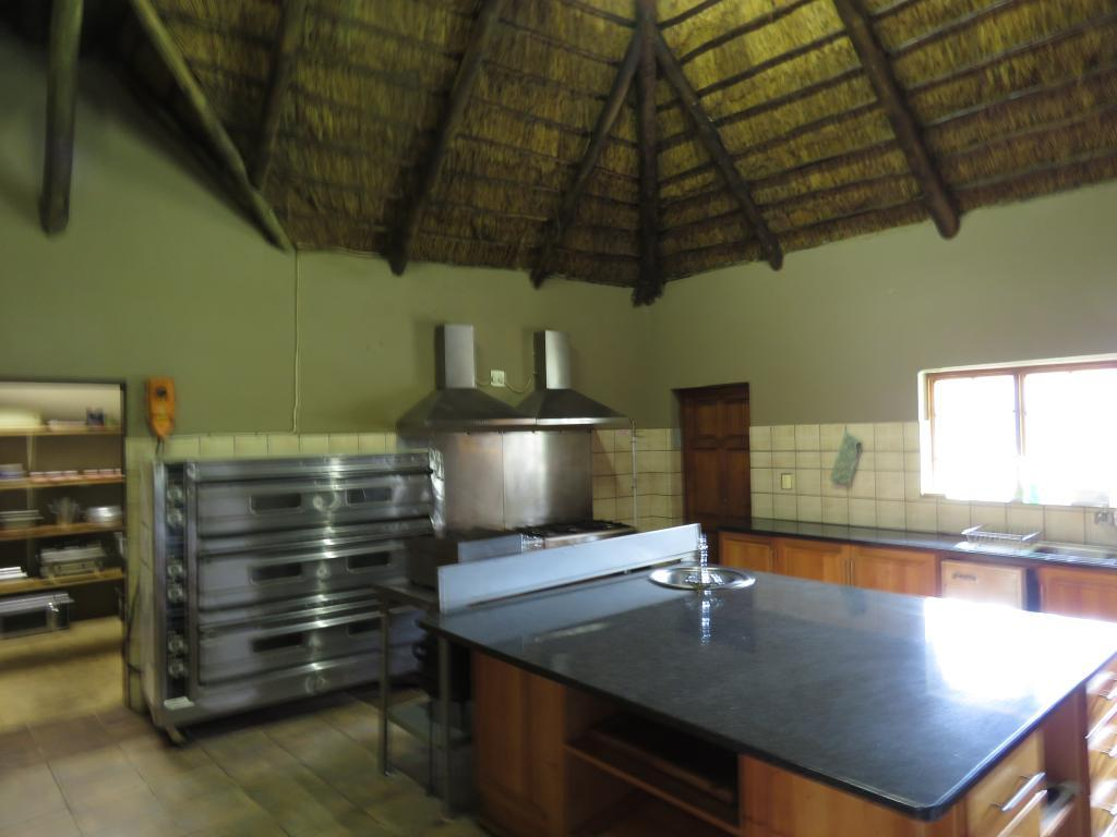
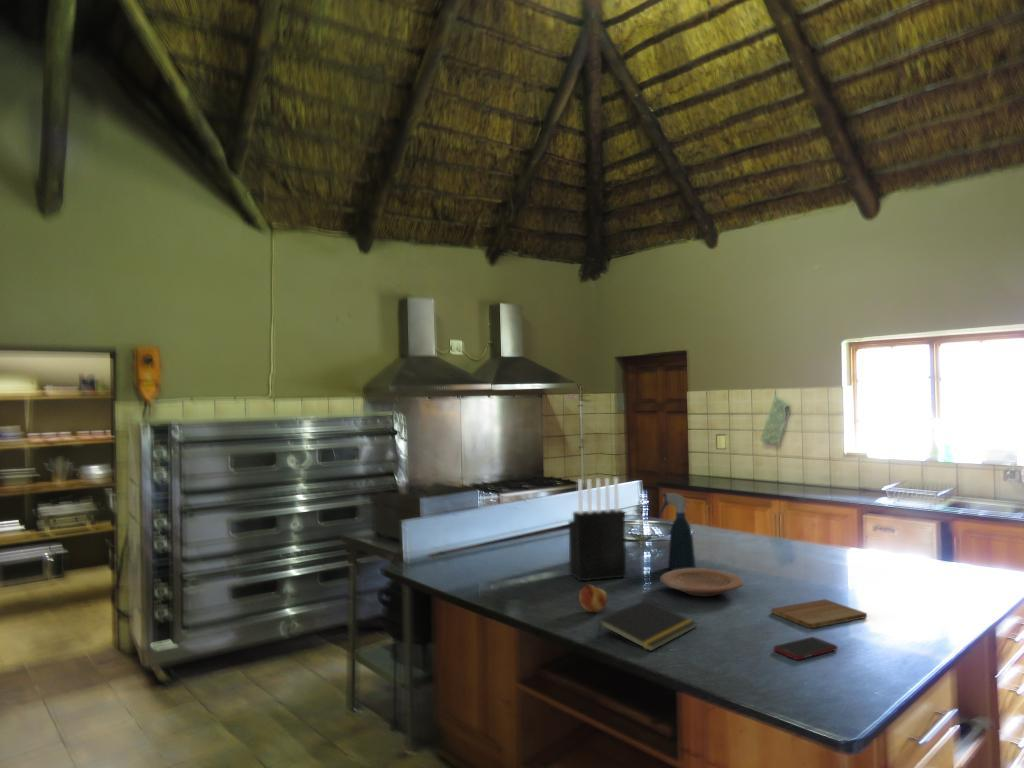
+ plate (701, 584)
+ knife block (595, 526)
+ fruit (593, 598)
+ cell phone (805, 648)
+ spray bottle (679, 531)
+ notepad (648, 623)
+ cutting board (818, 613)
